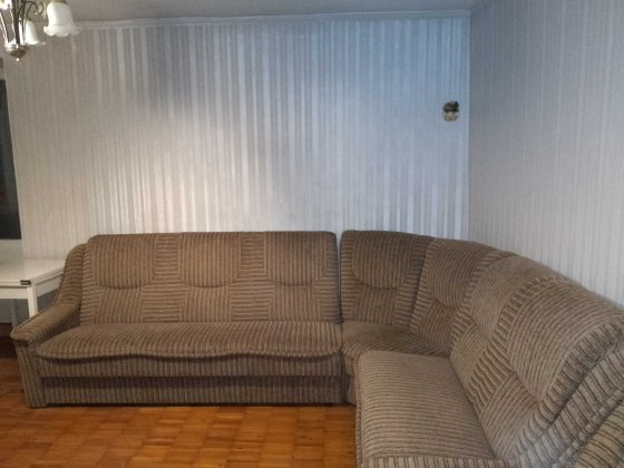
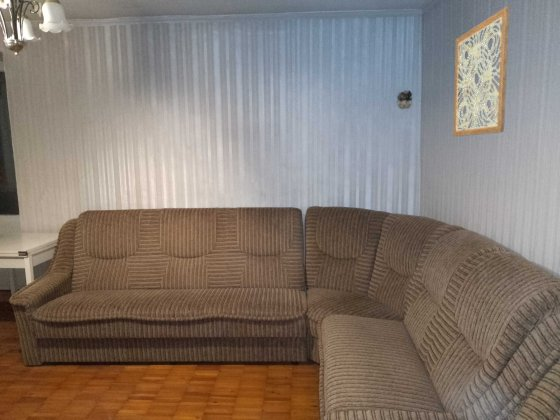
+ wall art (479, 79)
